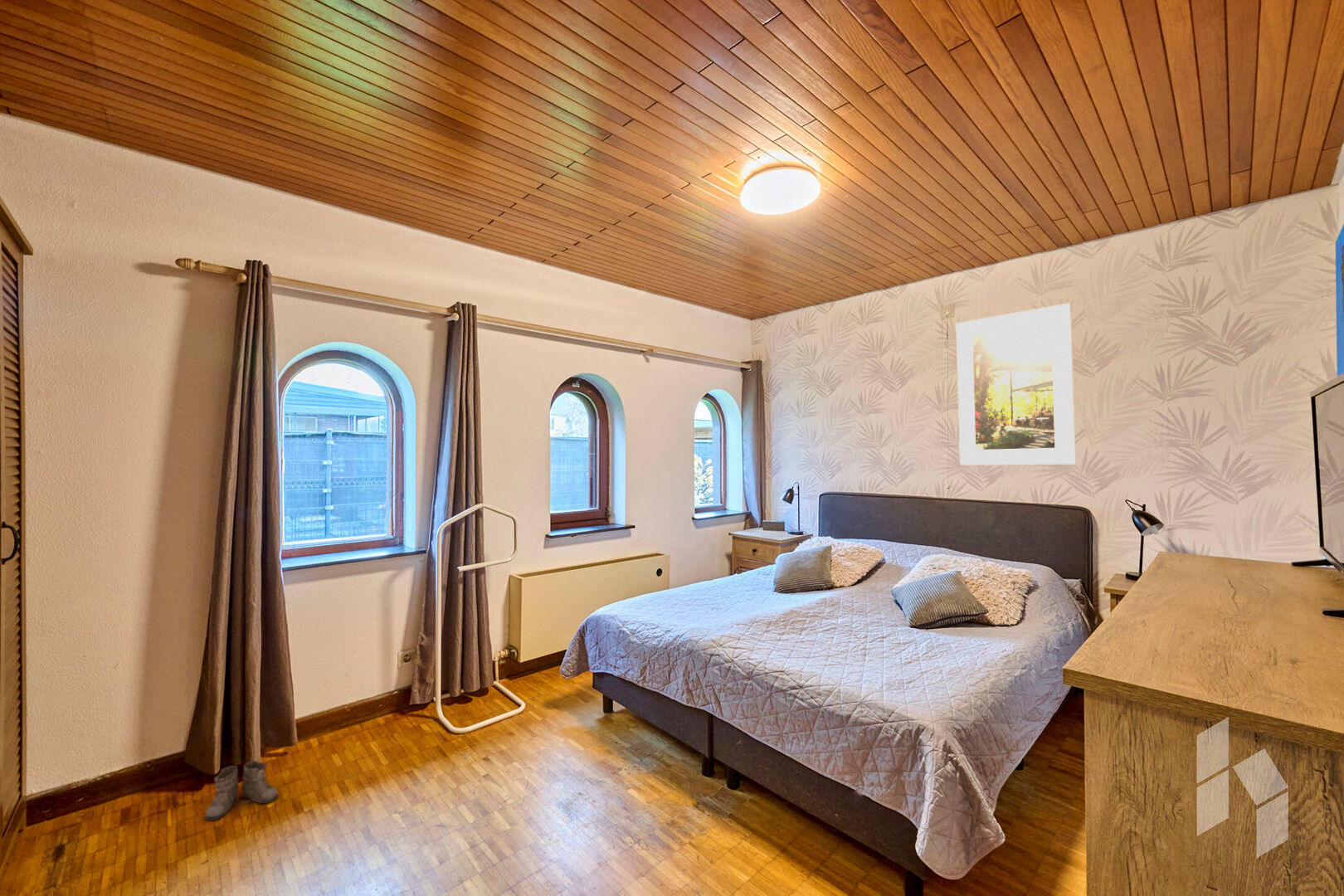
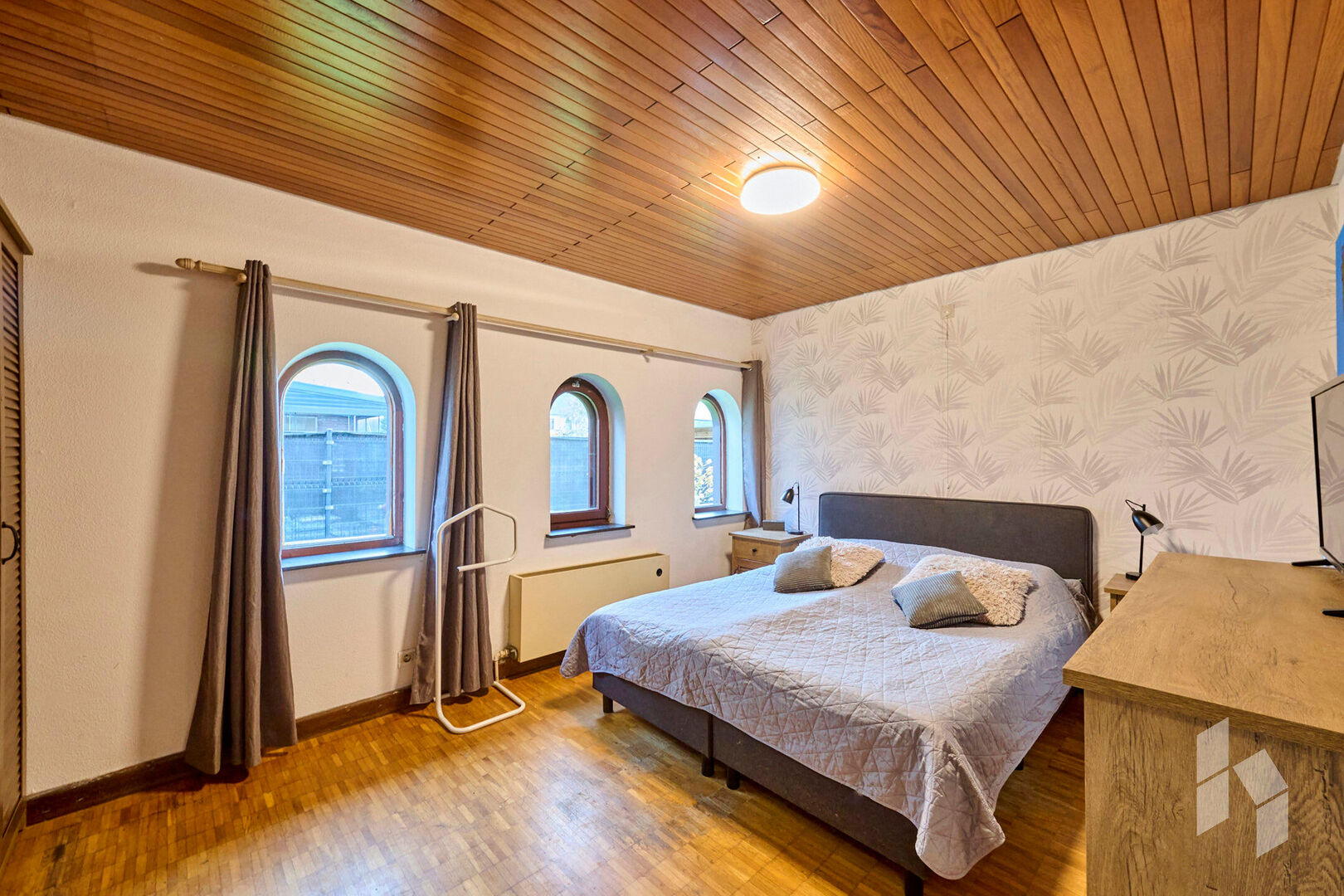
- boots (238, 786)
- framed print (1011, 388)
